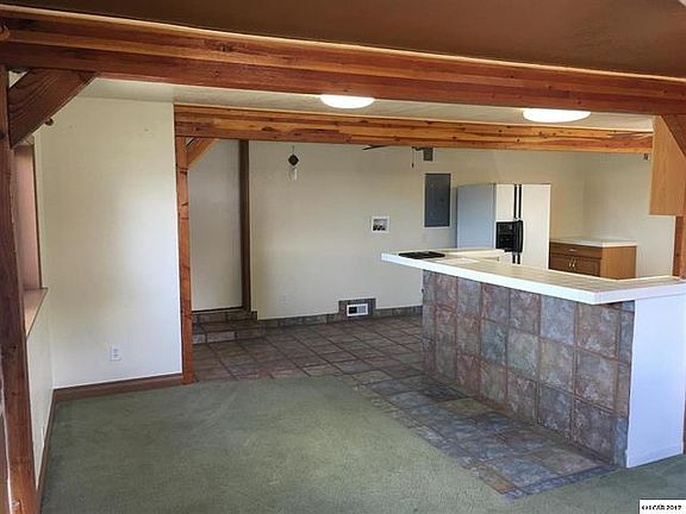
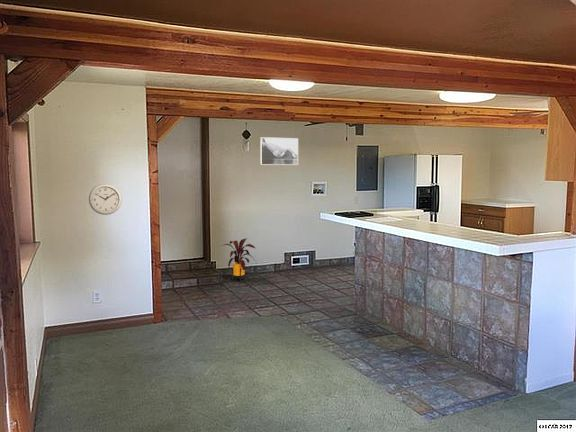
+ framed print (279, 151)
+ house plant (237, 259)
+ wall clock (105, 199)
